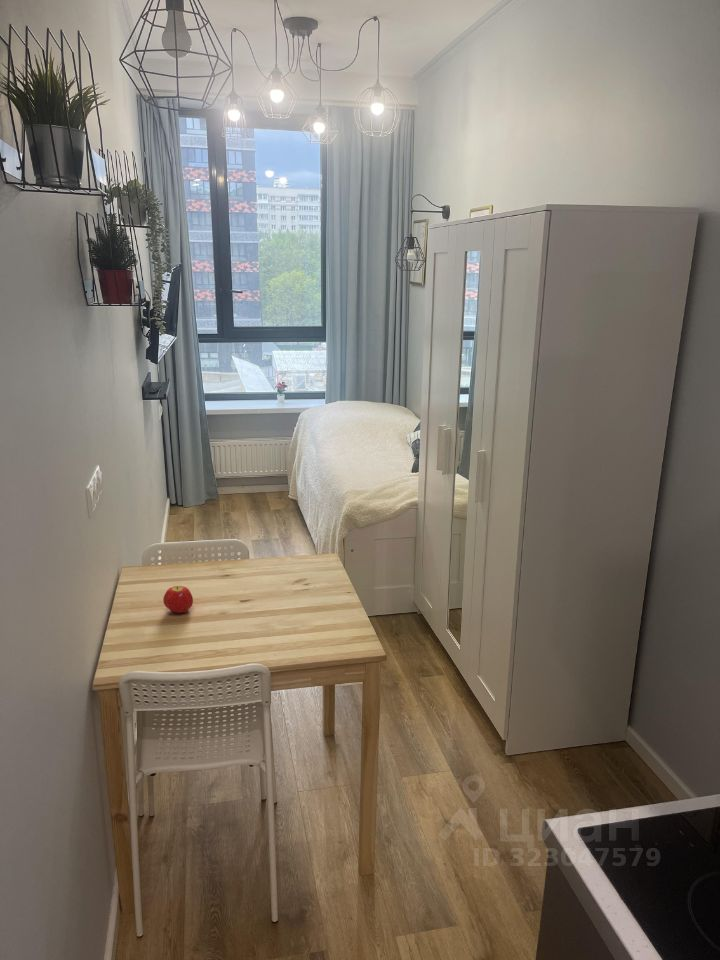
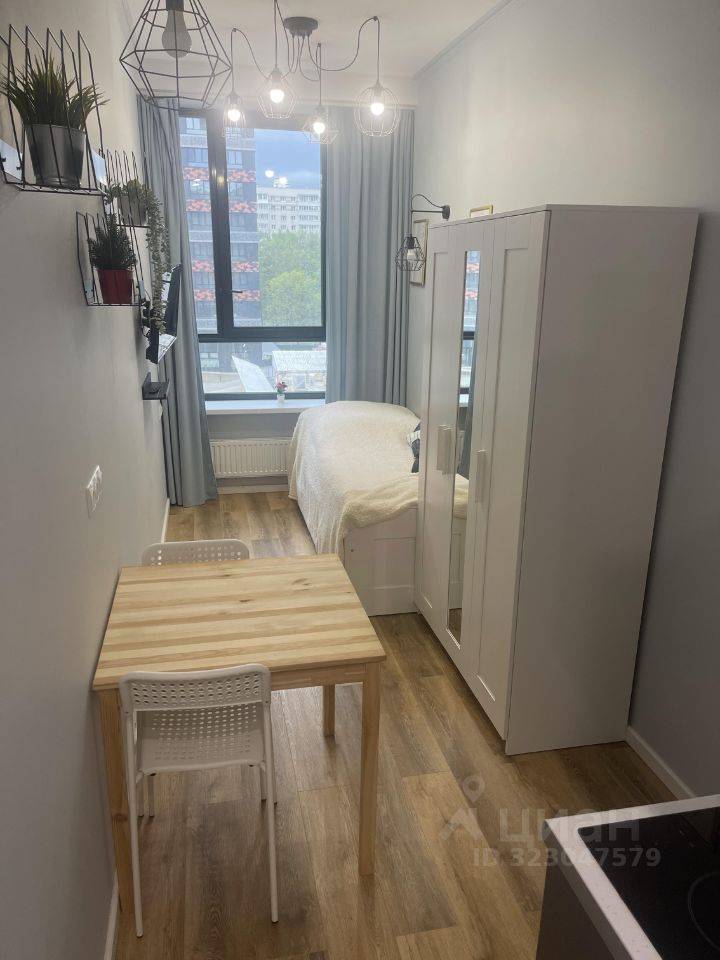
- fruit (178, 597)
